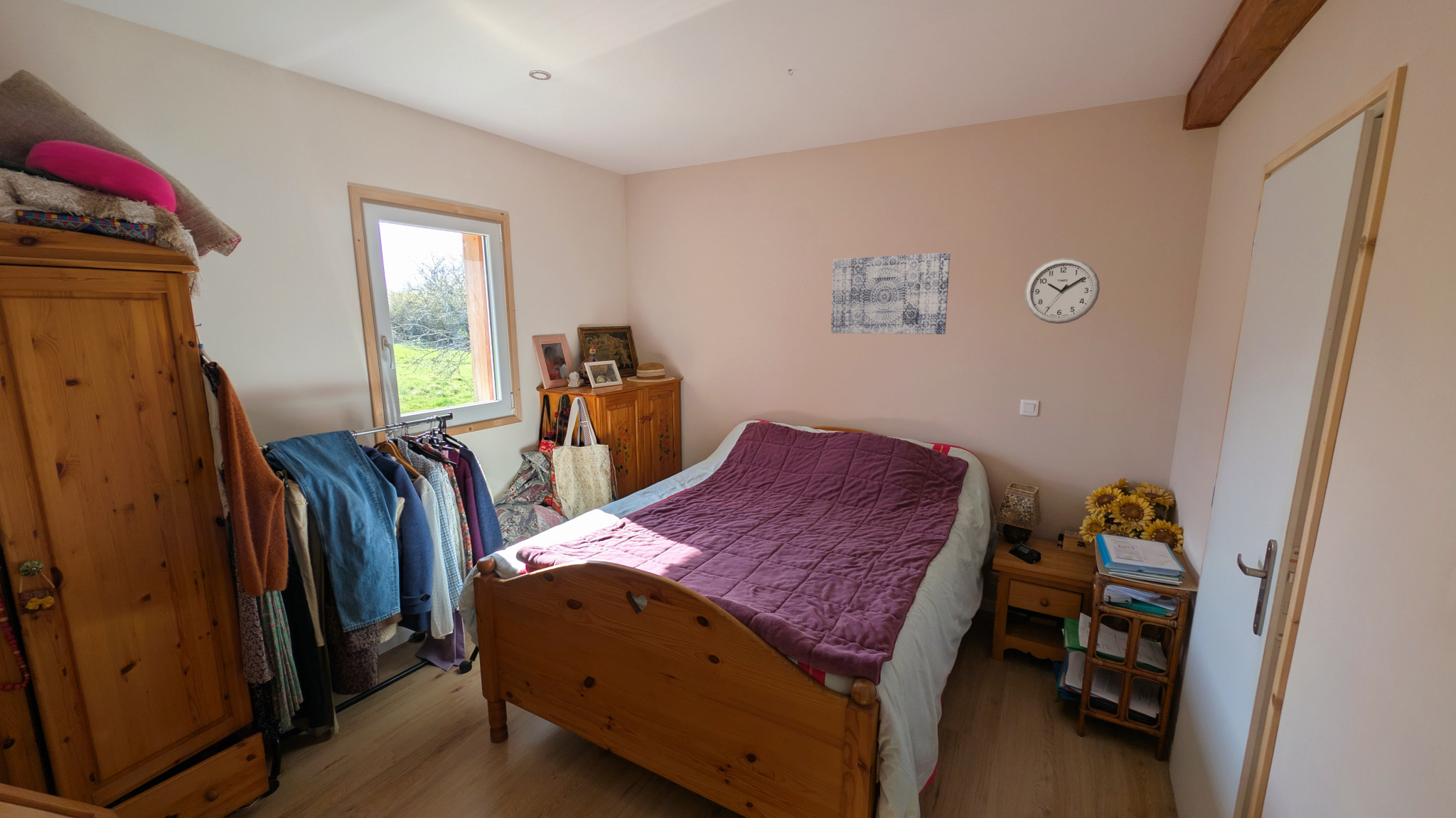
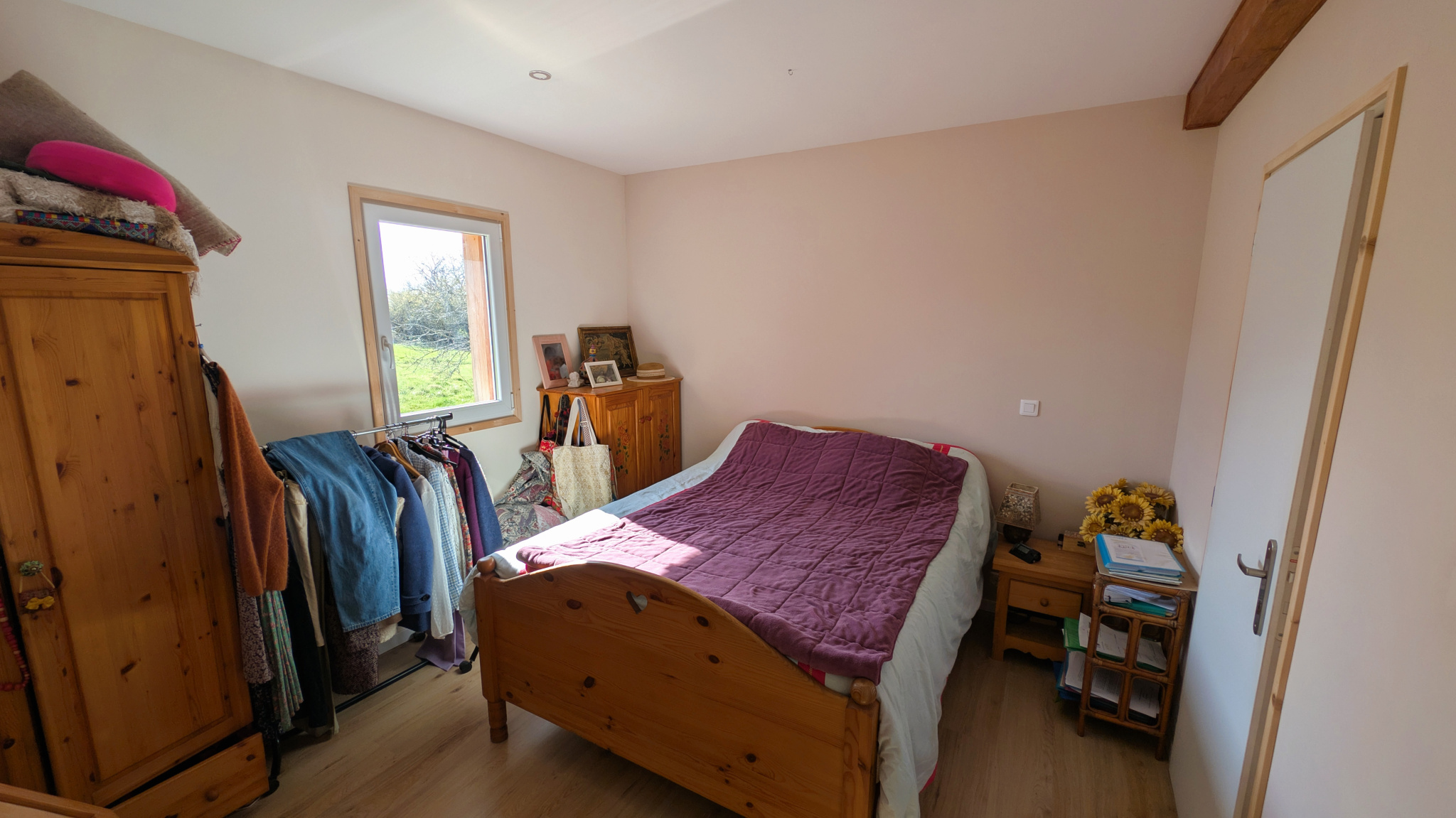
- wall clock (1061, 291)
- wall art (887, 295)
